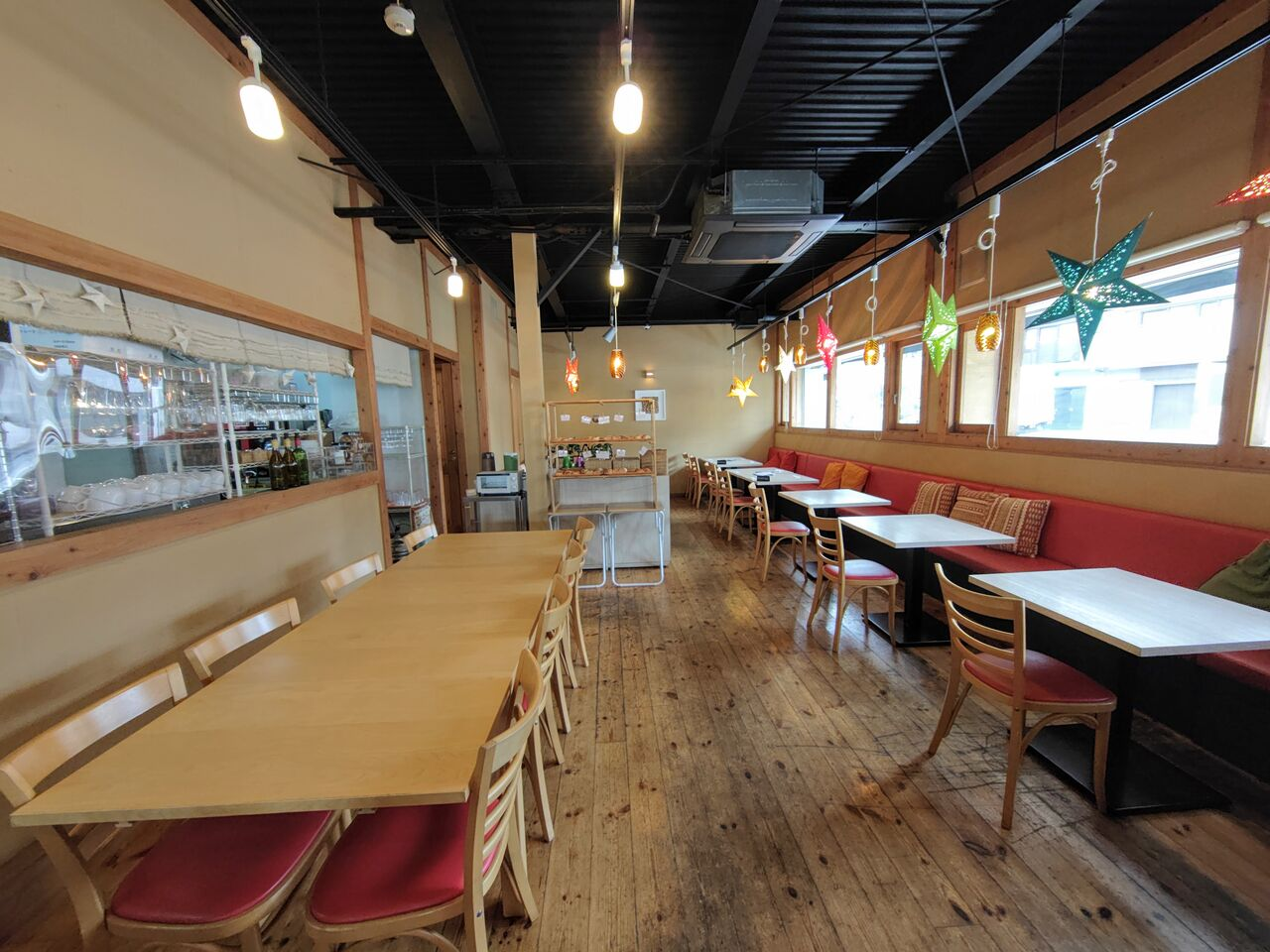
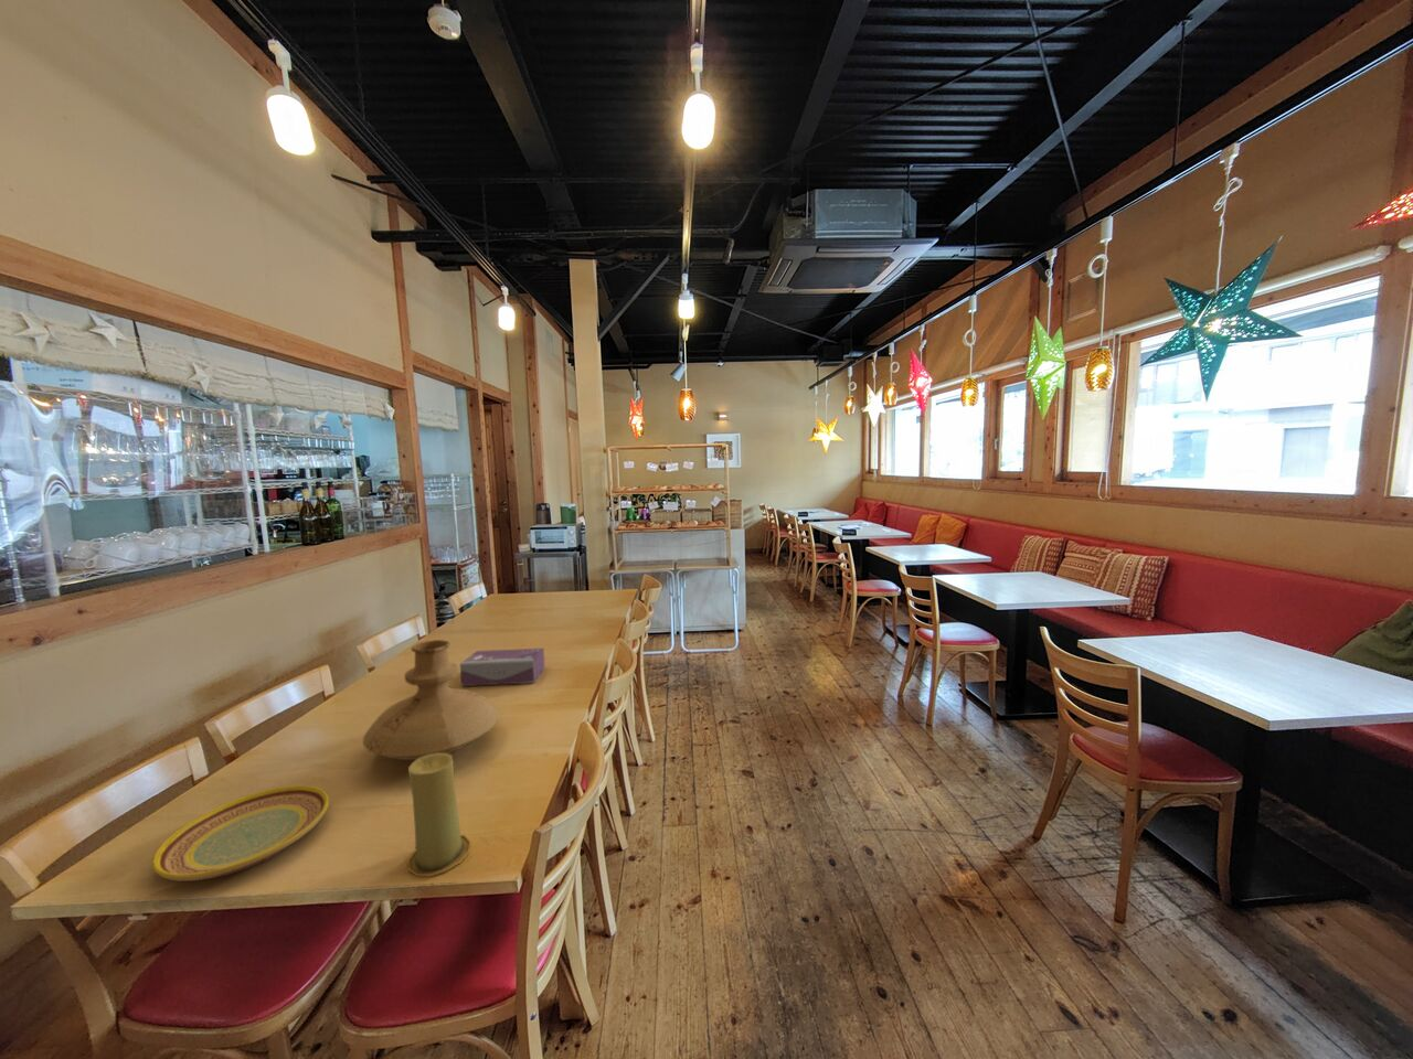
+ candle (435, 809)
+ vase (432, 696)
+ plate (248, 832)
+ tissue box (503, 665)
